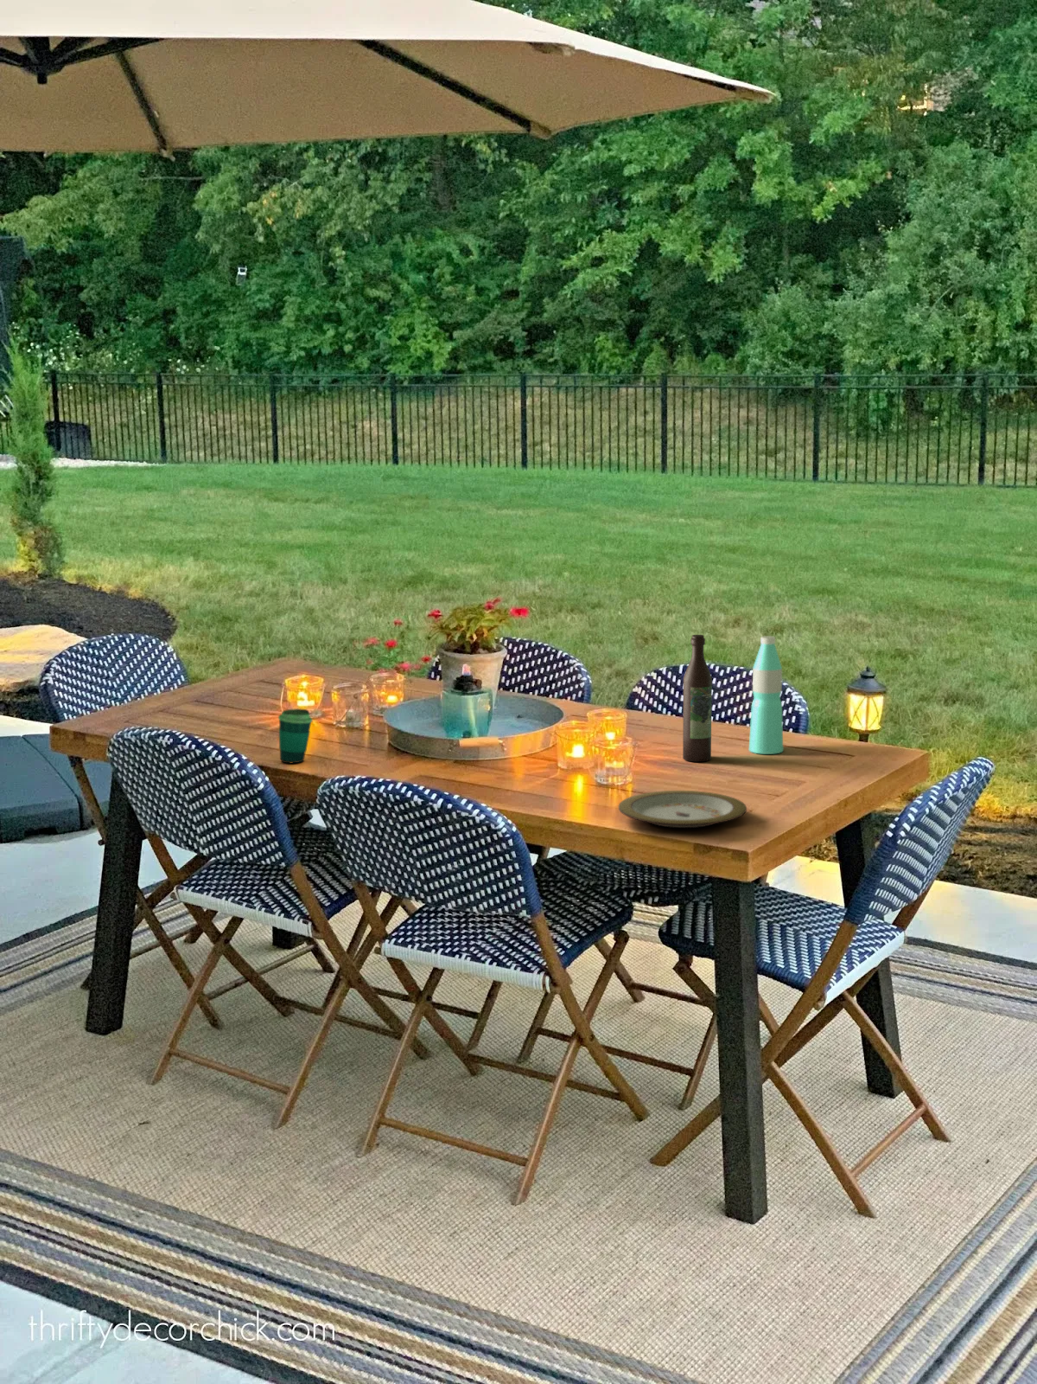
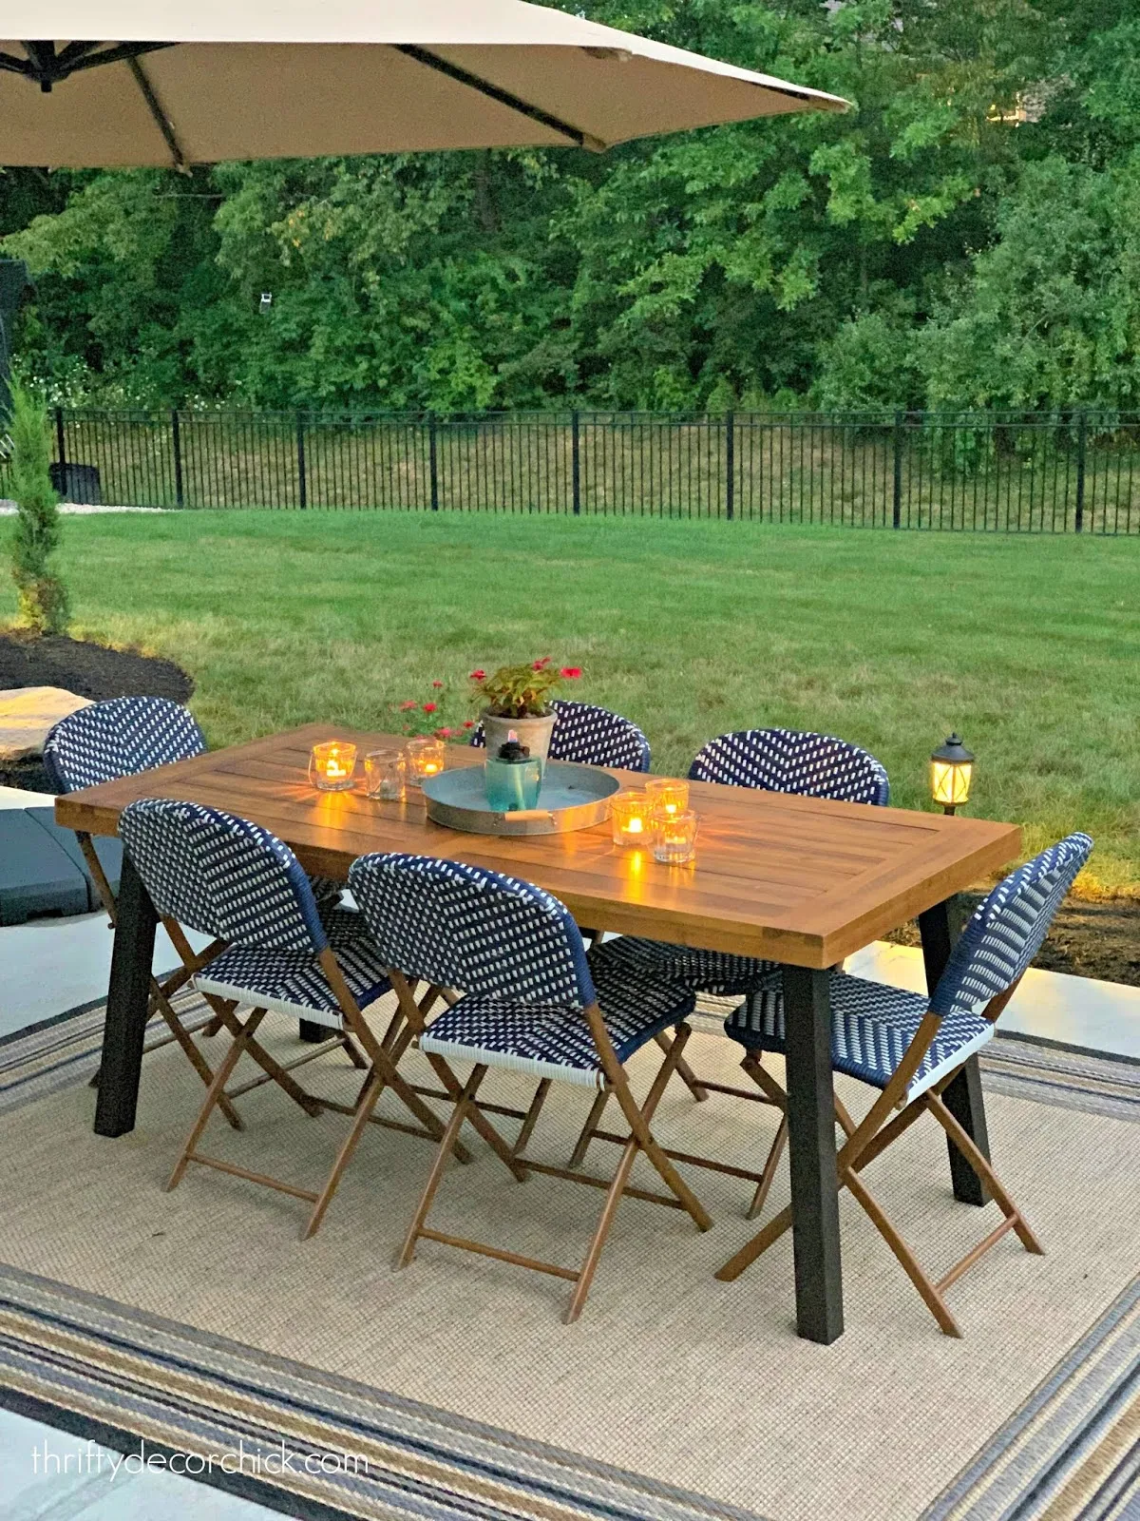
- plate (682, 812)
- water bottle (767, 694)
- wine bottle (697, 697)
- cup (295, 736)
